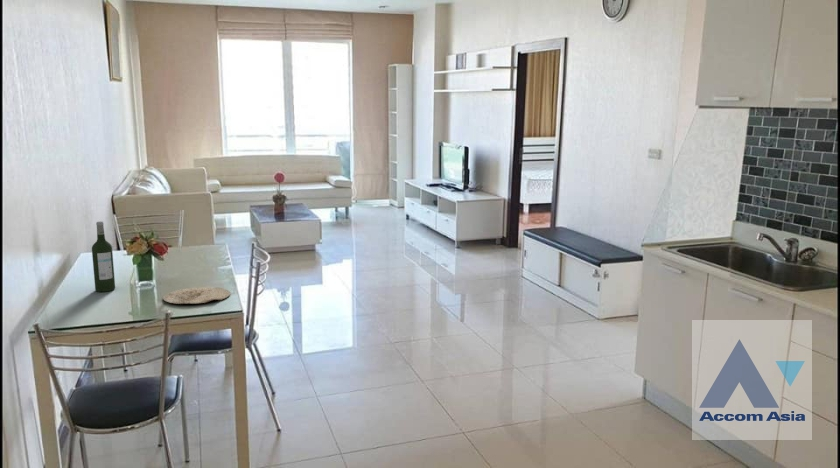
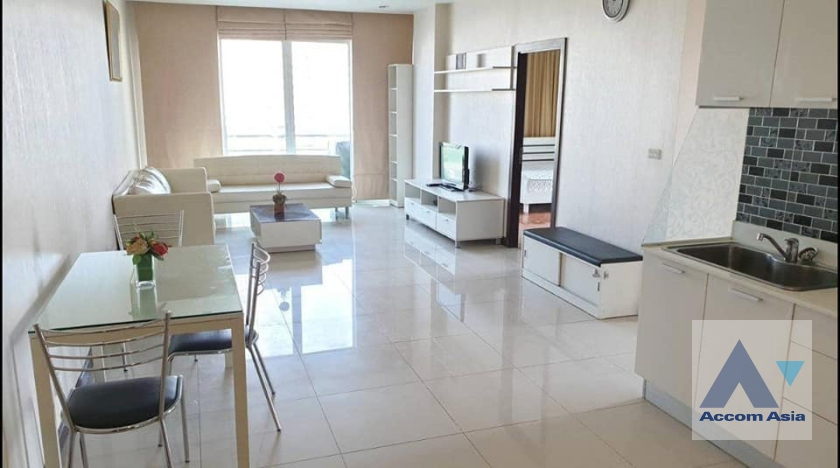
- plate (197, 294)
- wine bottle (102, 255)
